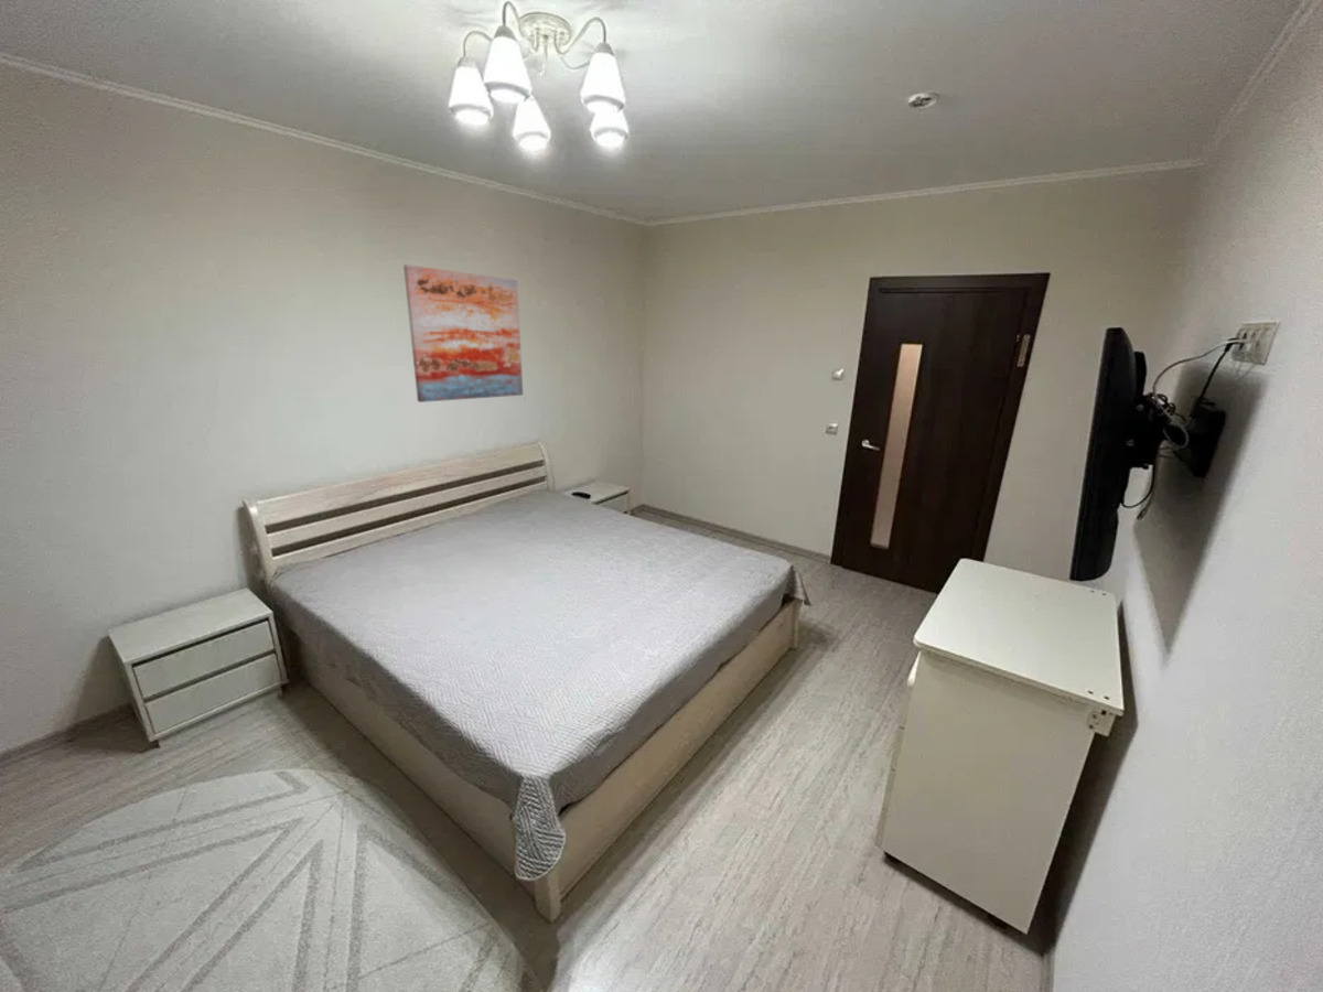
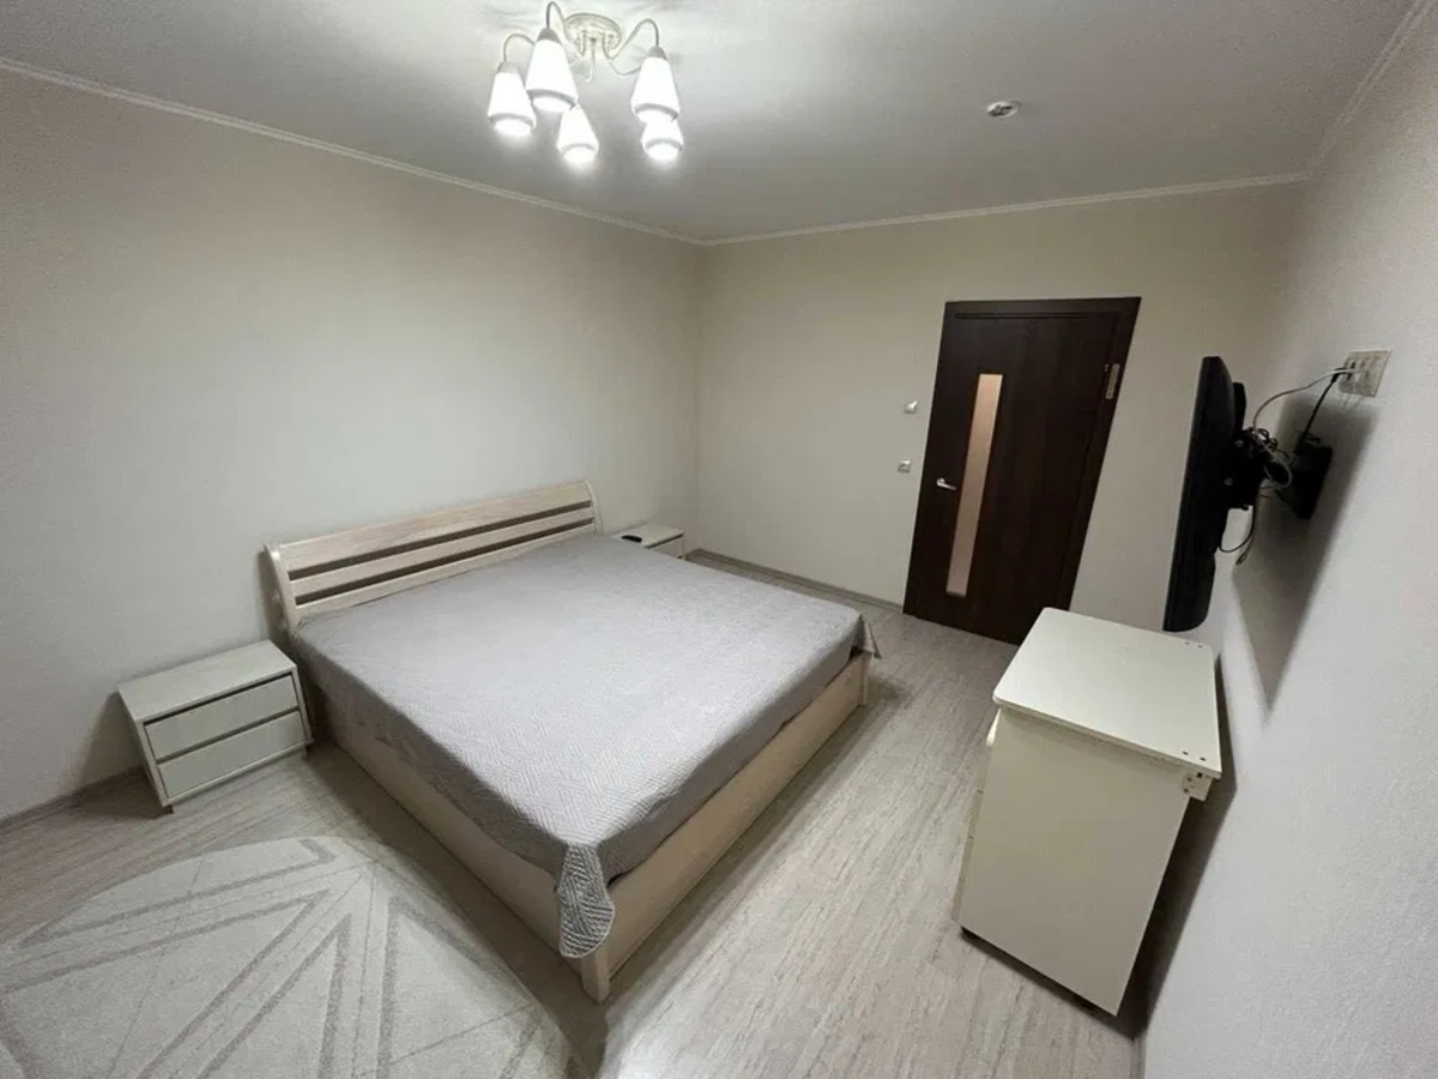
- wall art (470, 337)
